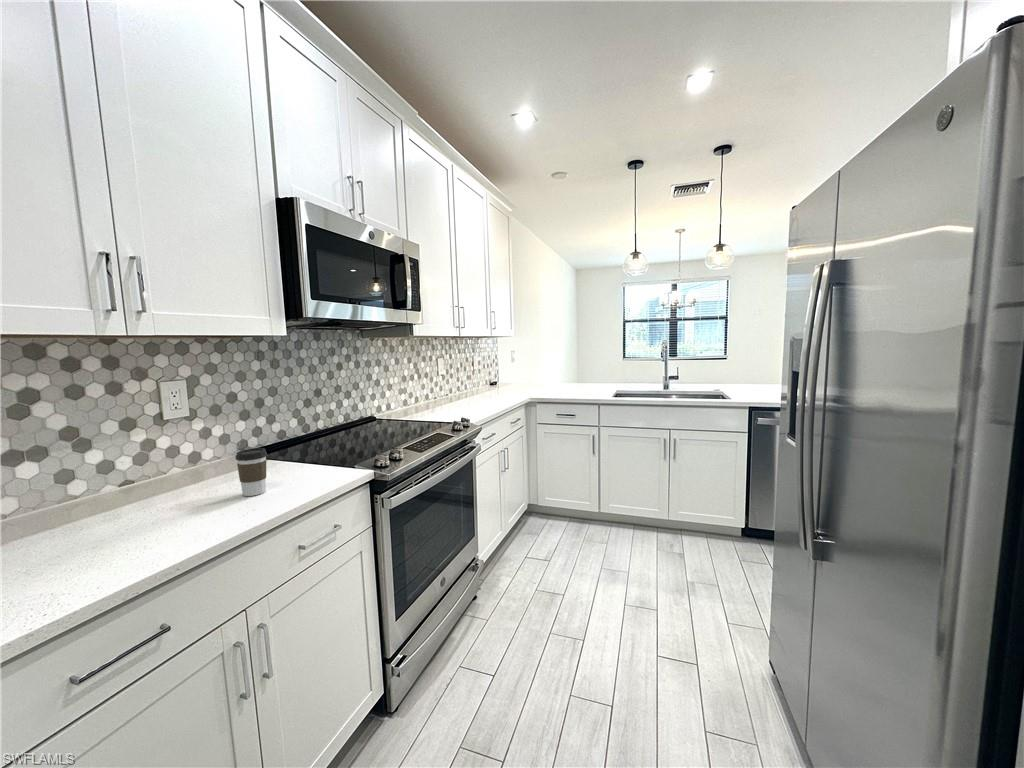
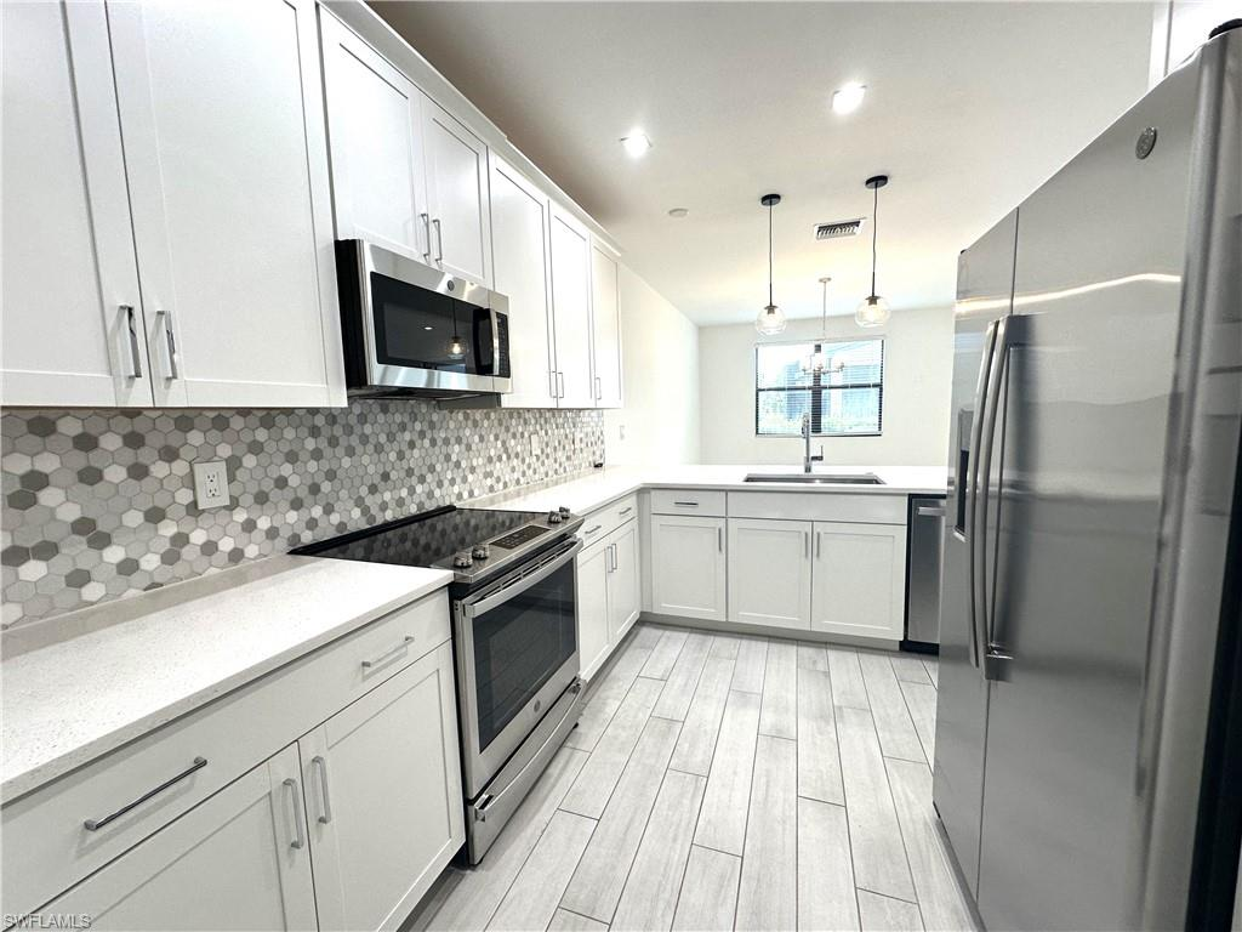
- coffee cup (252, 471)
